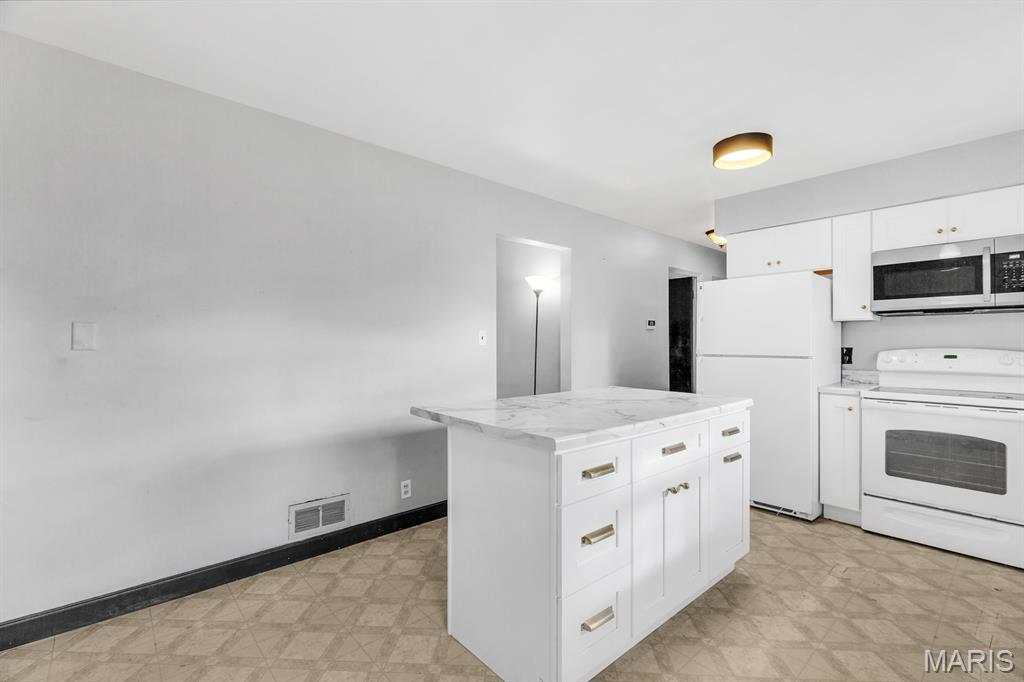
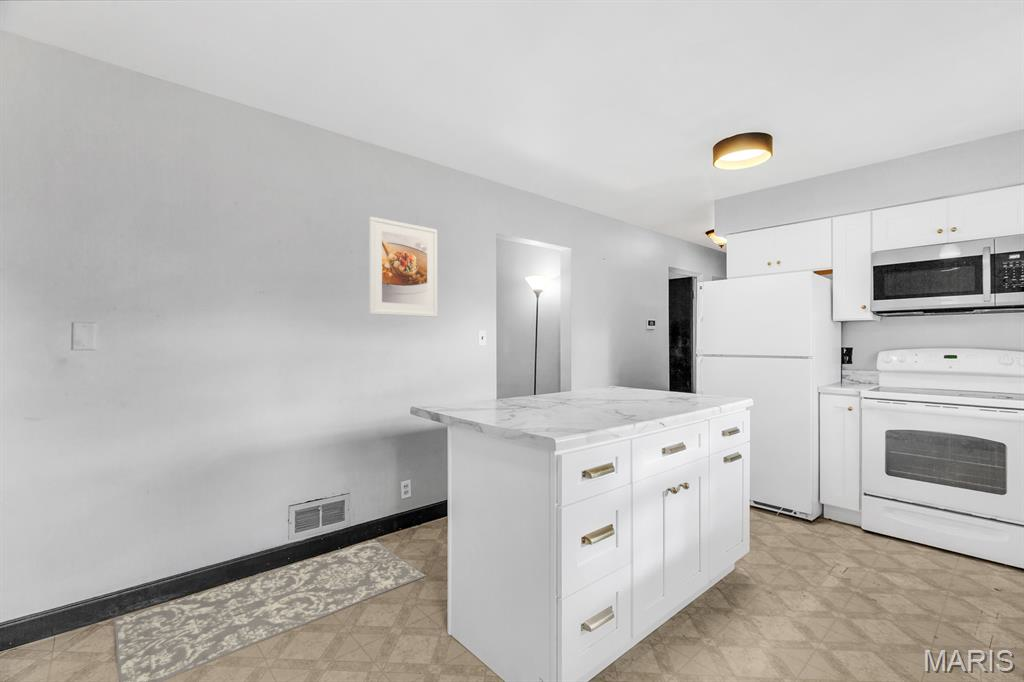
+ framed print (405, 269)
+ rug (283, 595)
